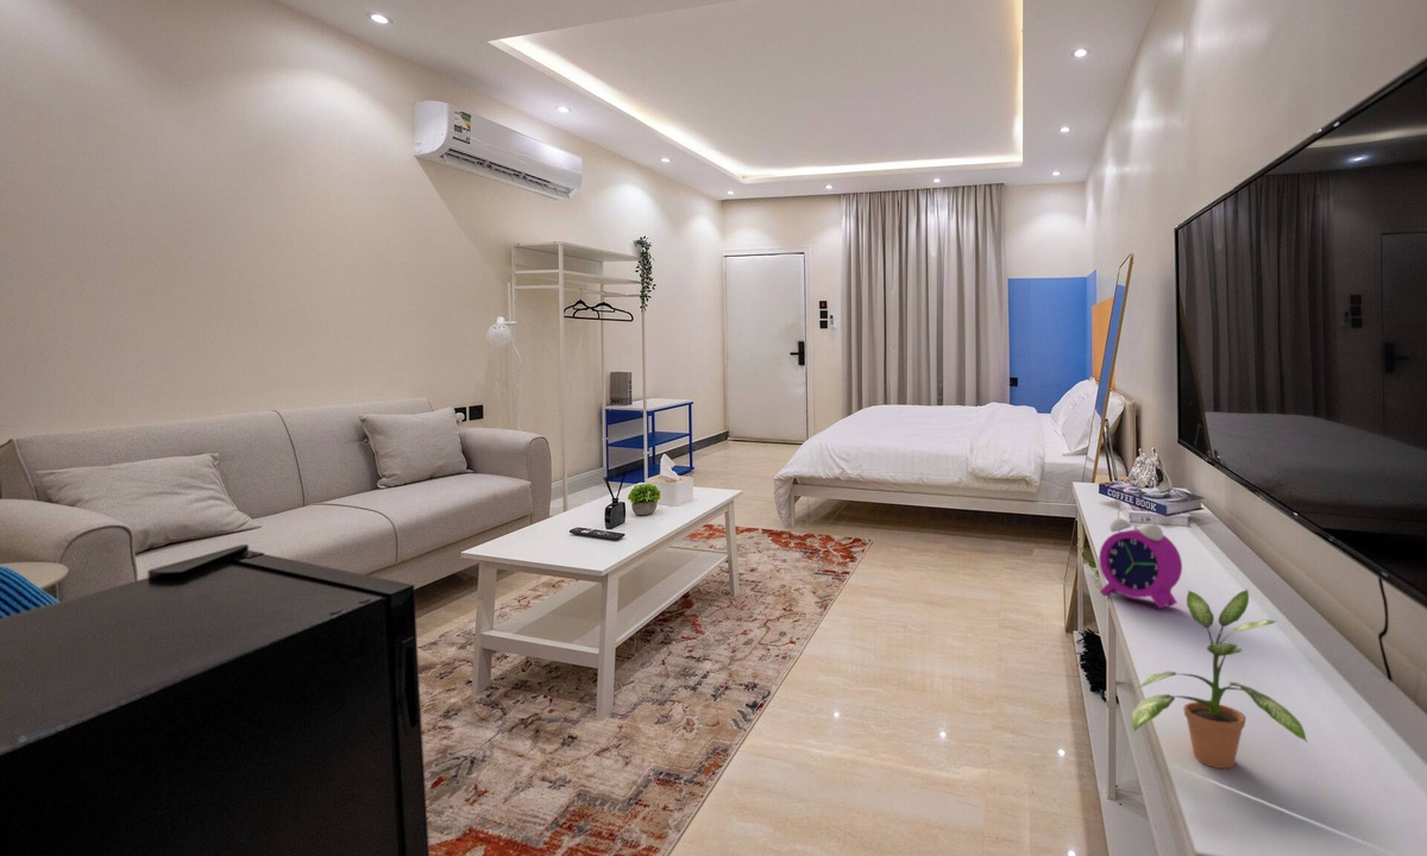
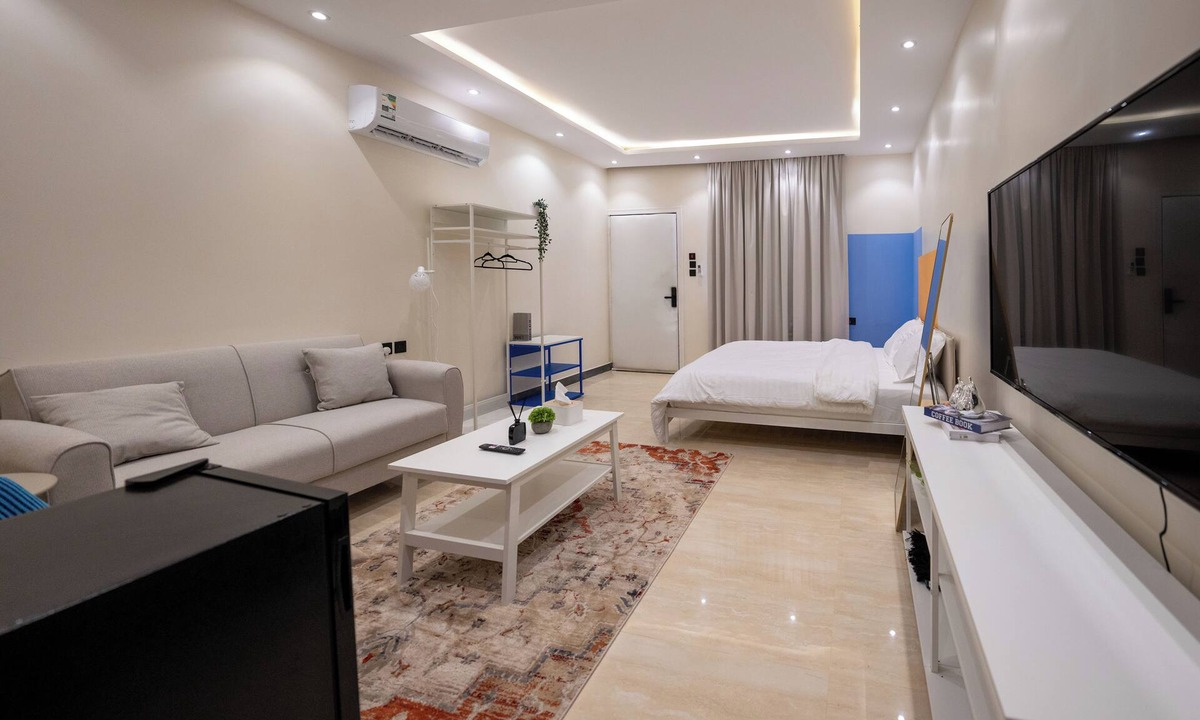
- potted plant (1213, 673)
- alarm clock (1138, 554)
